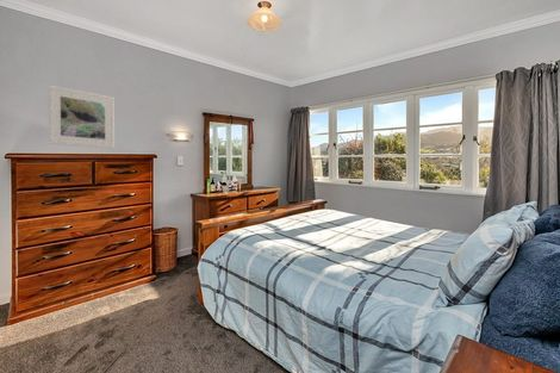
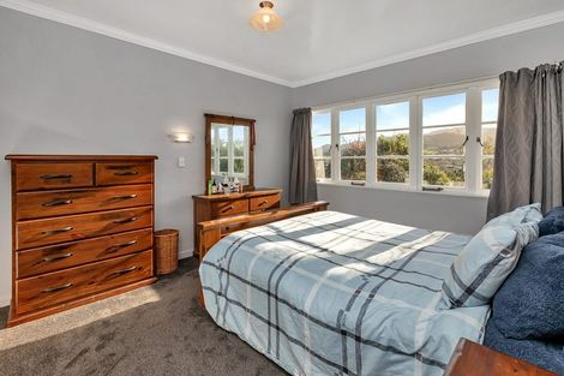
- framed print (83, 118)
